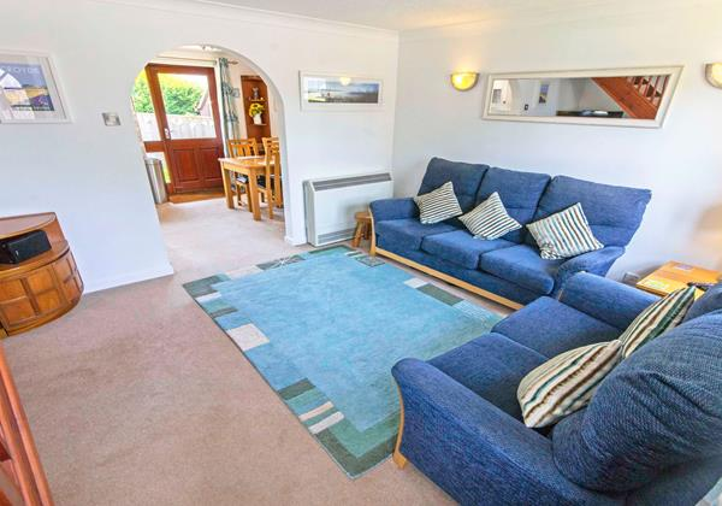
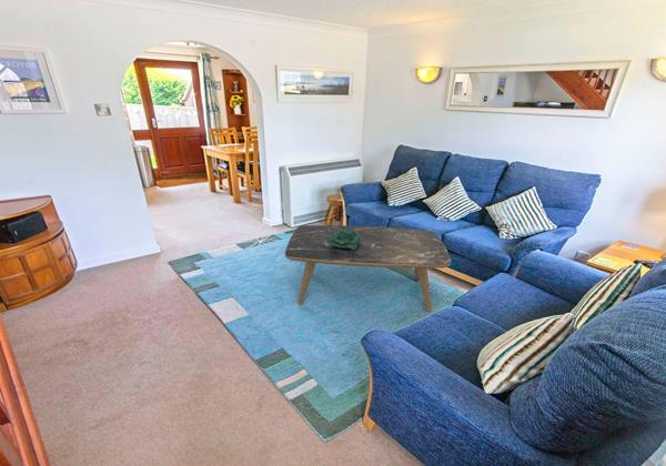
+ decorative bowl (344, 239)
+ coffee table (364, 265)
